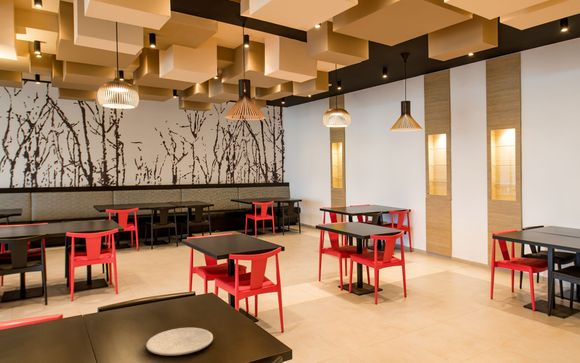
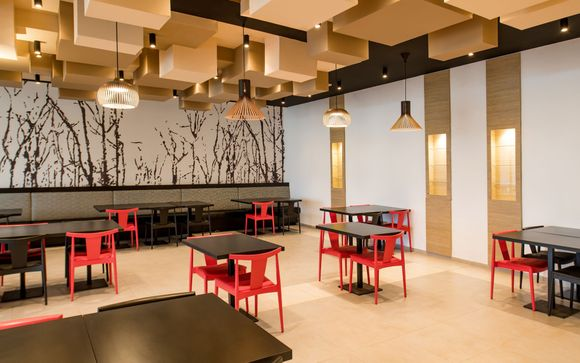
- plate (180, 341)
